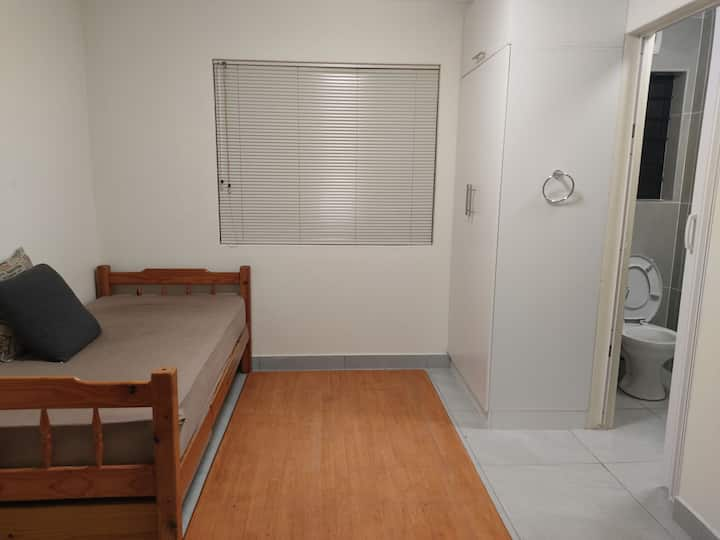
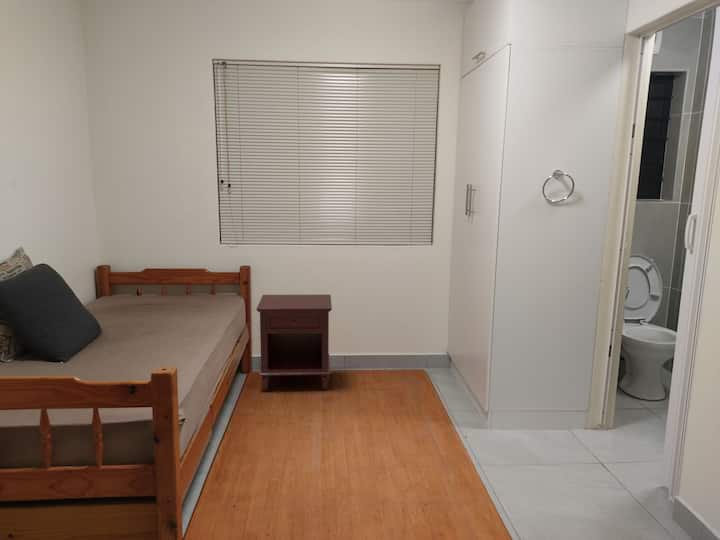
+ nightstand (295, 341)
